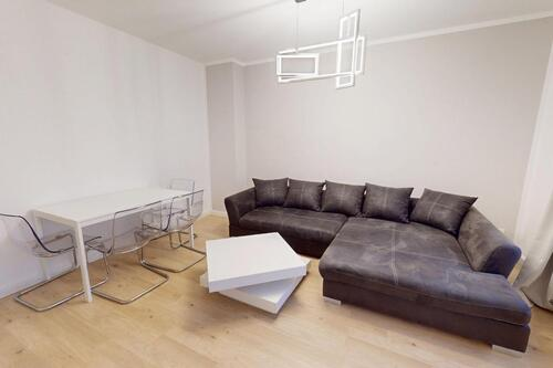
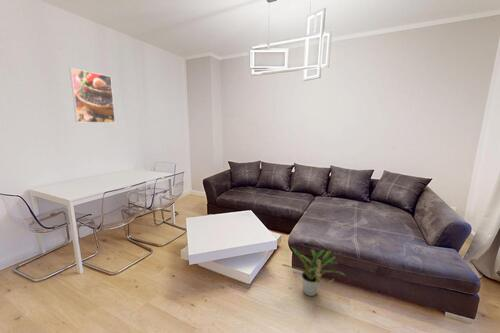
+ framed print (94, 98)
+ potted plant (314, 273)
